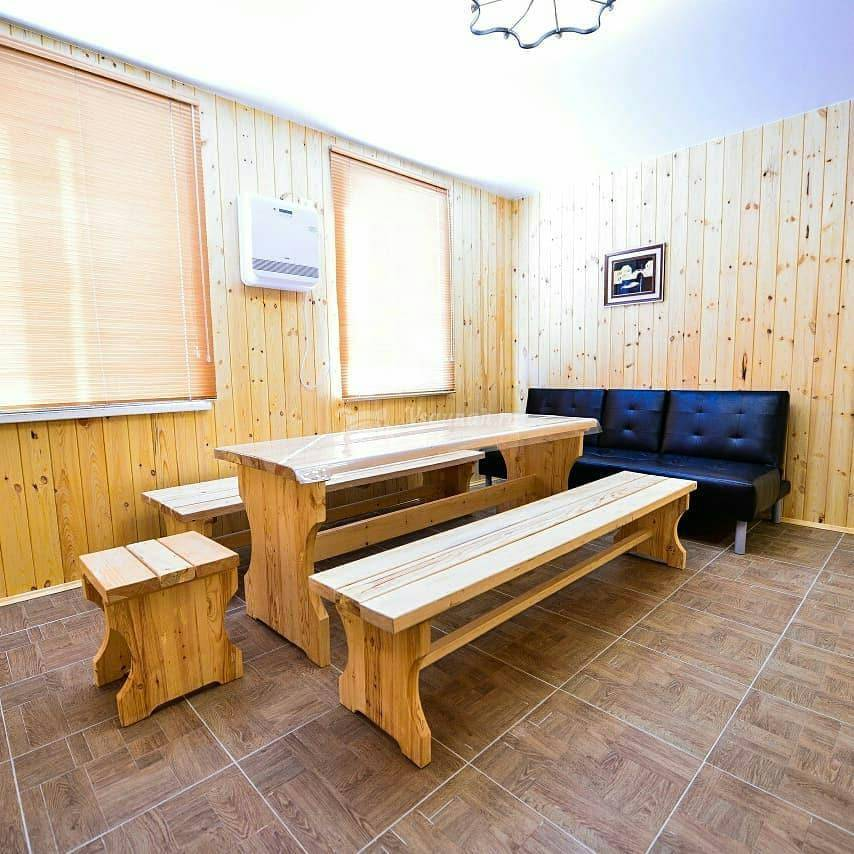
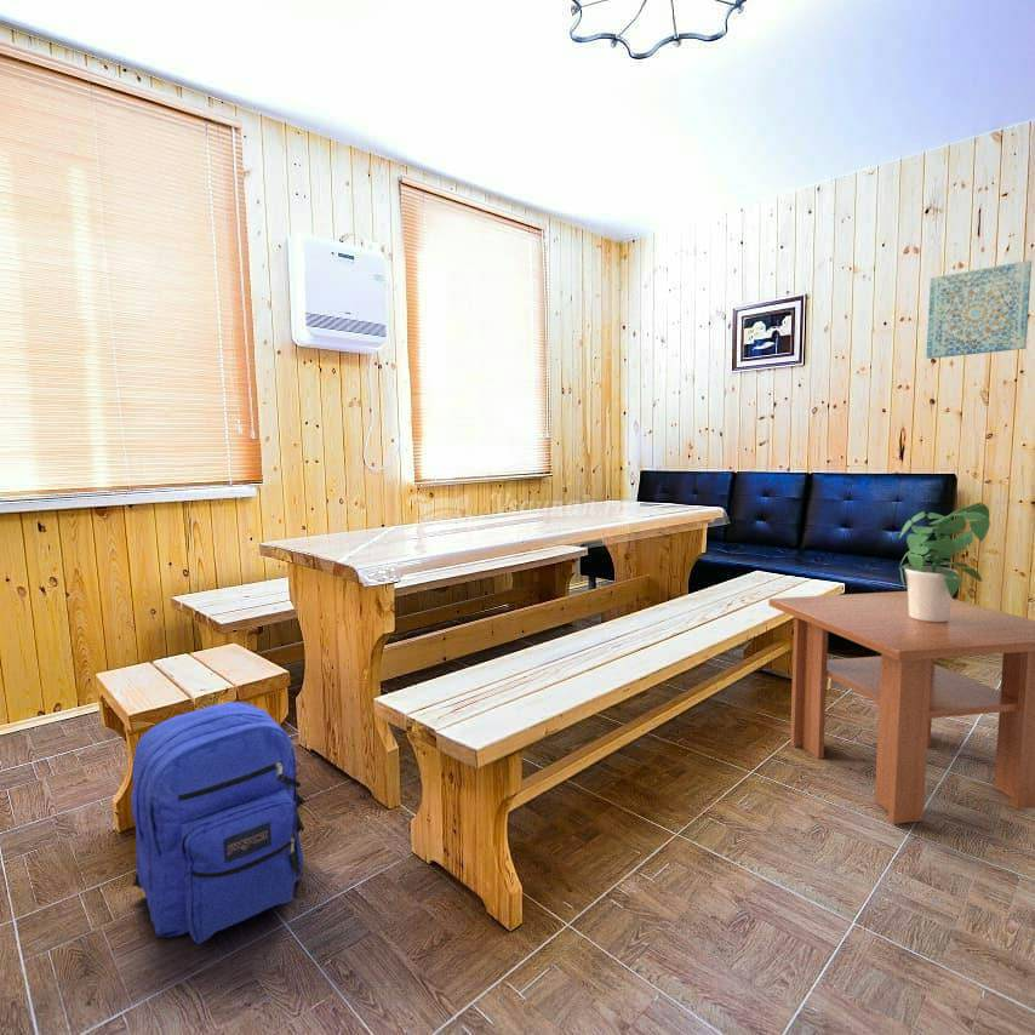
+ backpack (229, 807)
+ potted plant (943, 560)
+ wall art (976, 311)
+ coffee table (908, 694)
